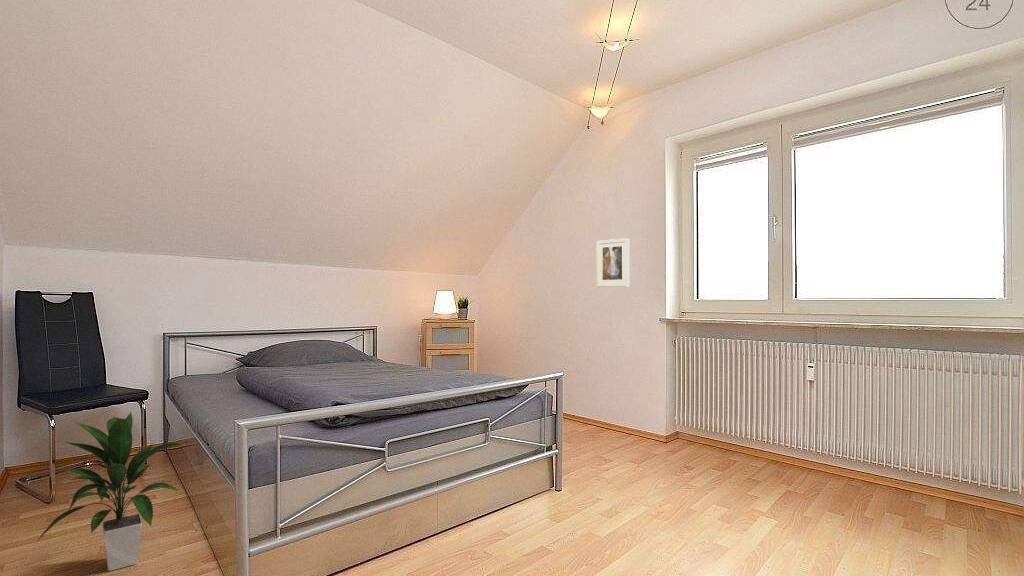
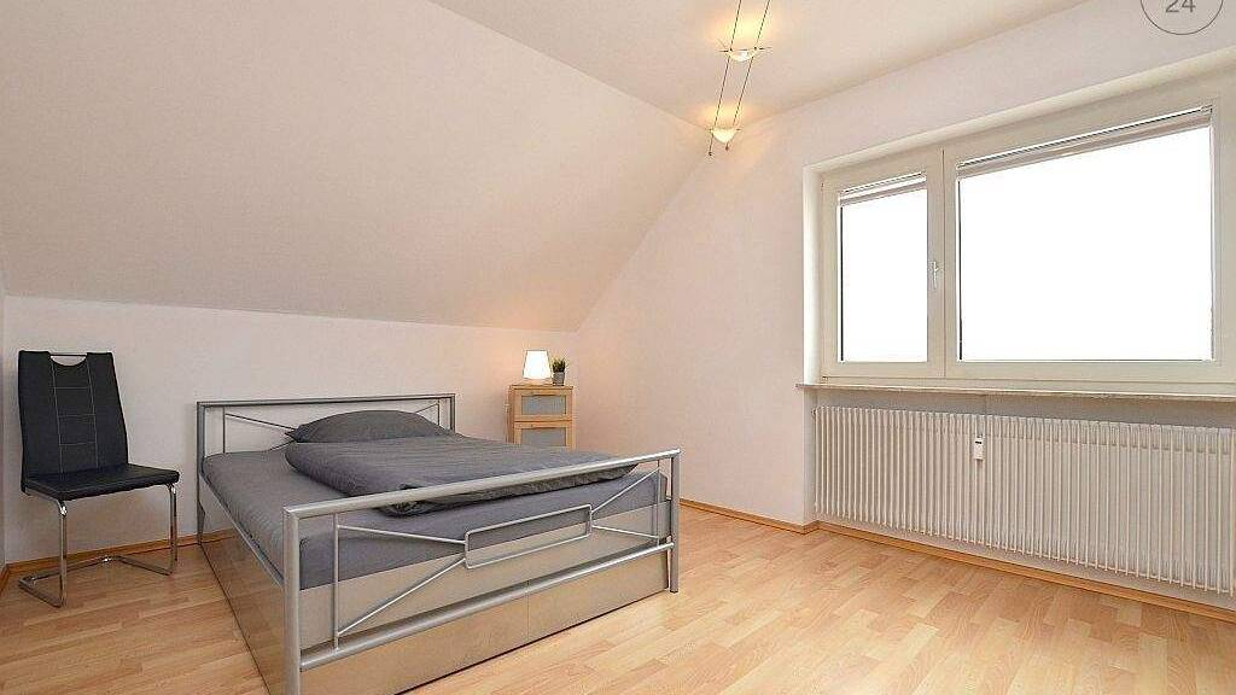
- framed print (612, 263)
- indoor plant (116, 486)
